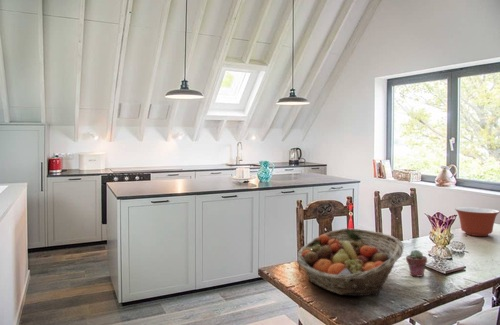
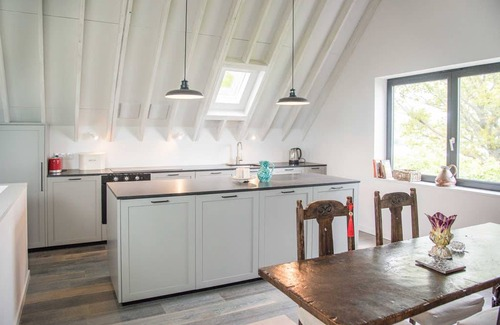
- fruit basket (347, 259)
- mixing bowl (476, 222)
- potted succulent (416, 262)
